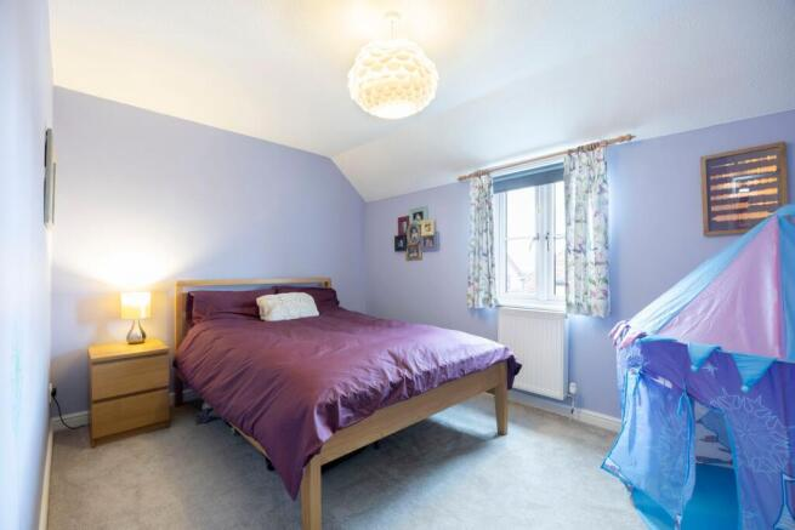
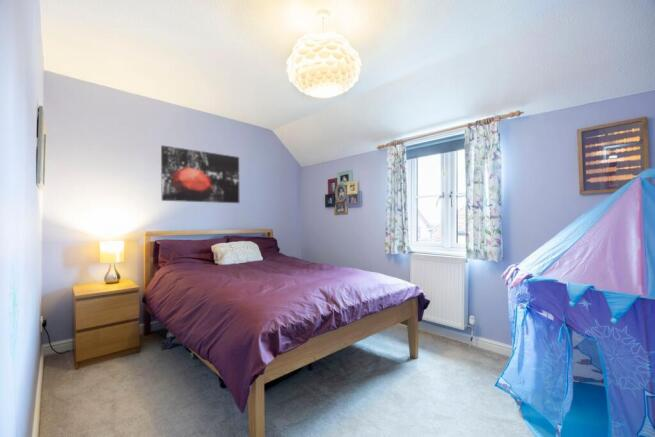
+ wall art (203, 176)
